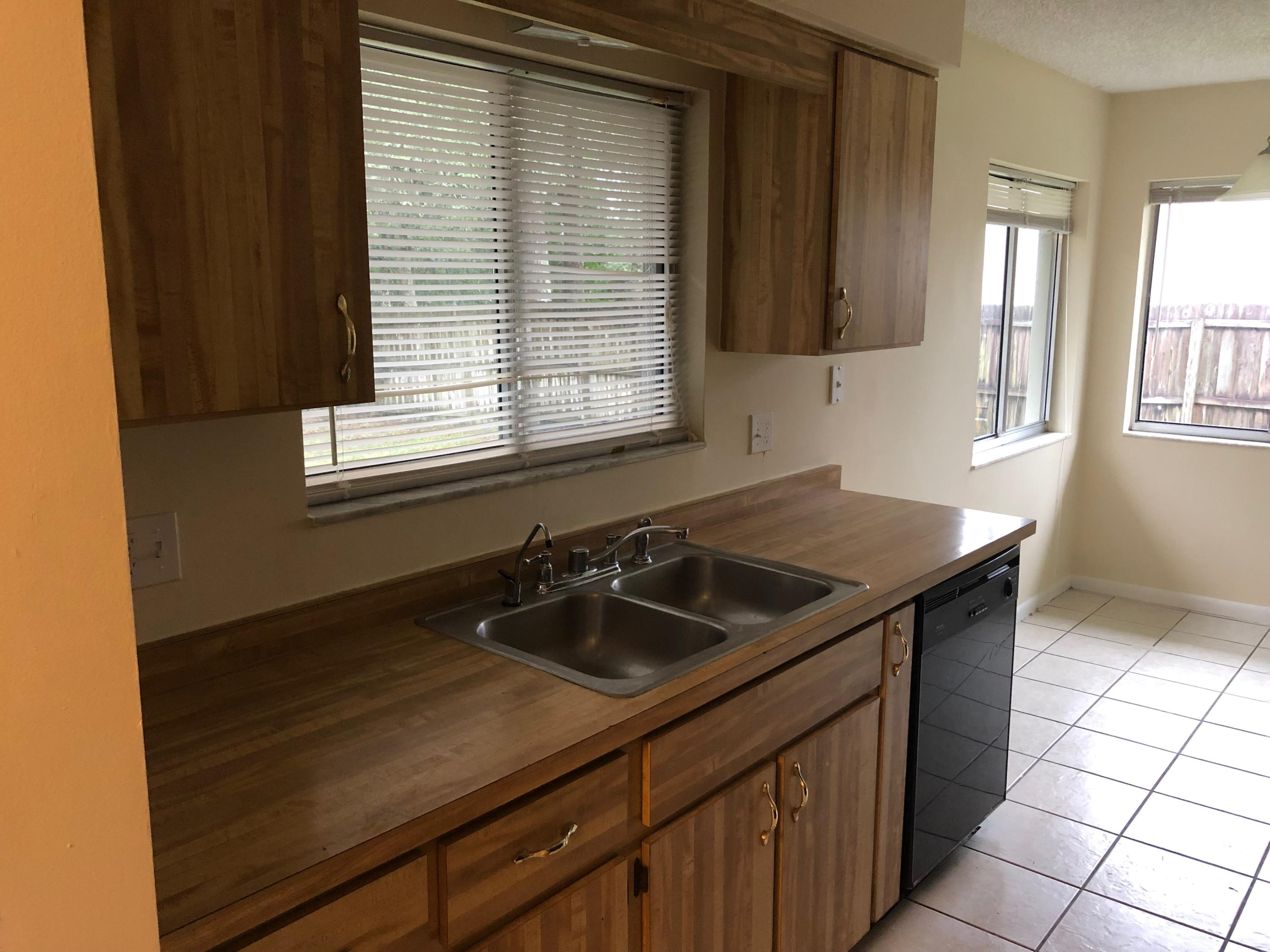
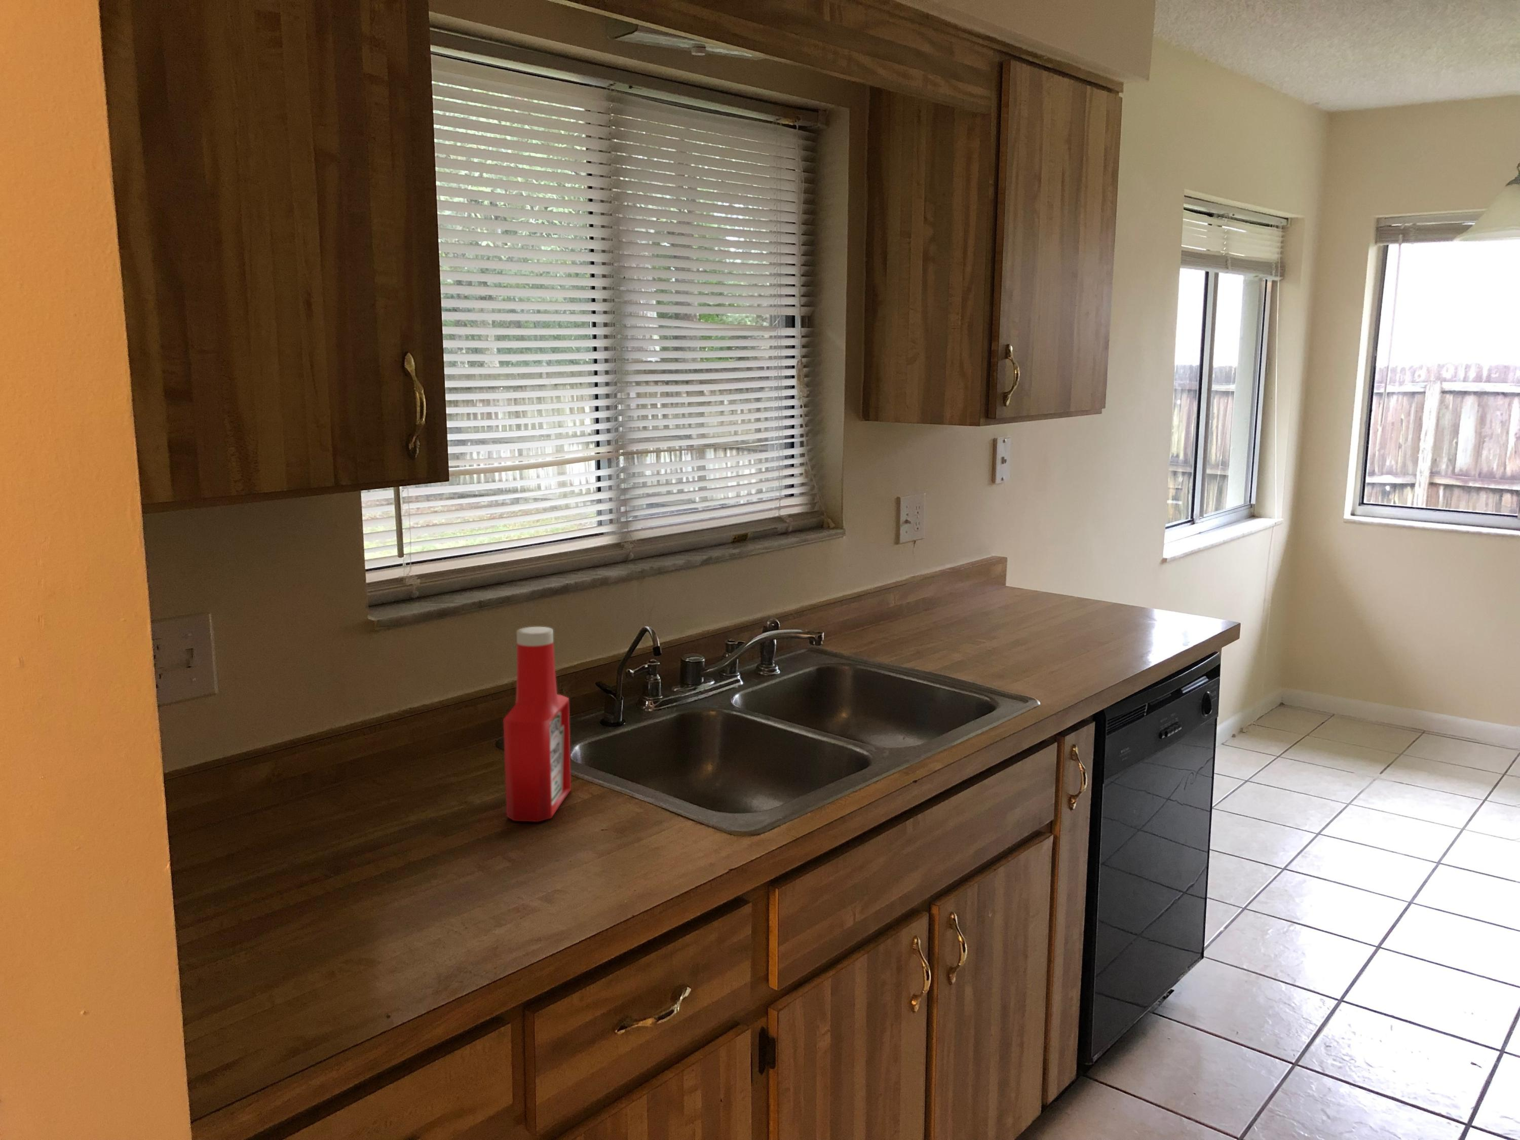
+ soap bottle (537, 717)
